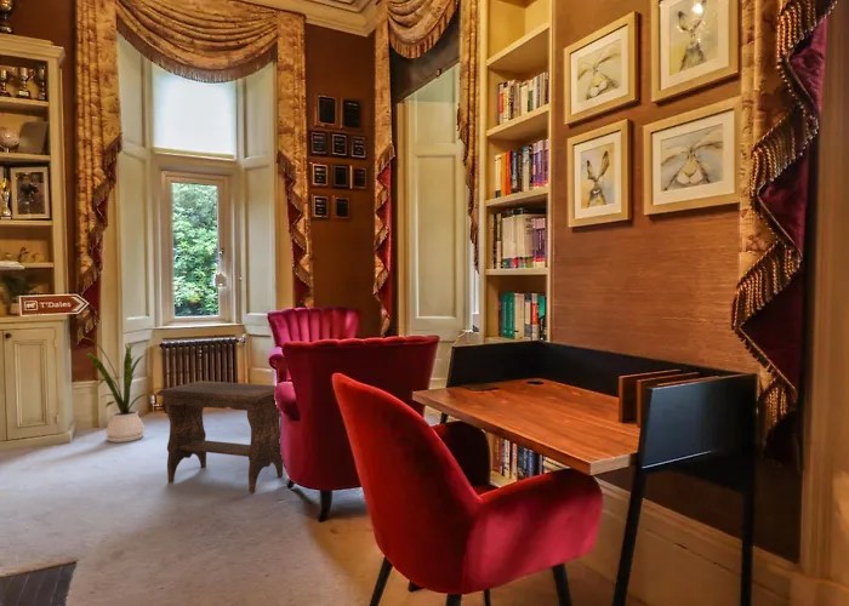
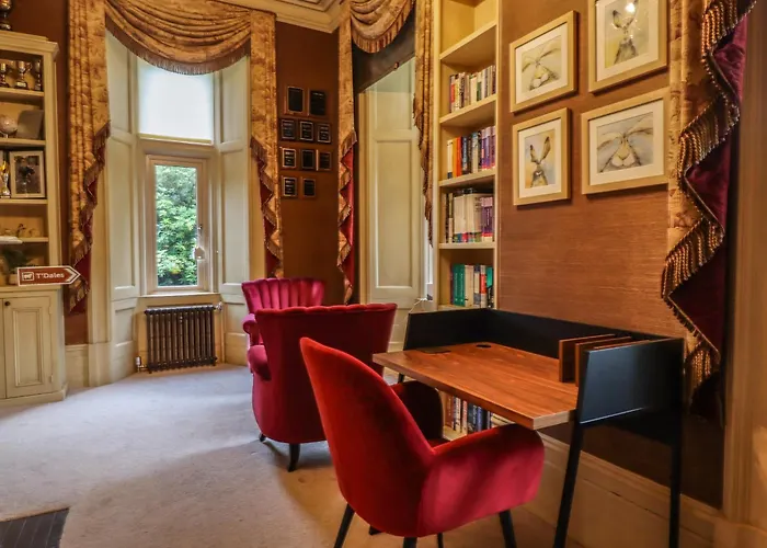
- footstool (224, 442)
- house plant (119, 387)
